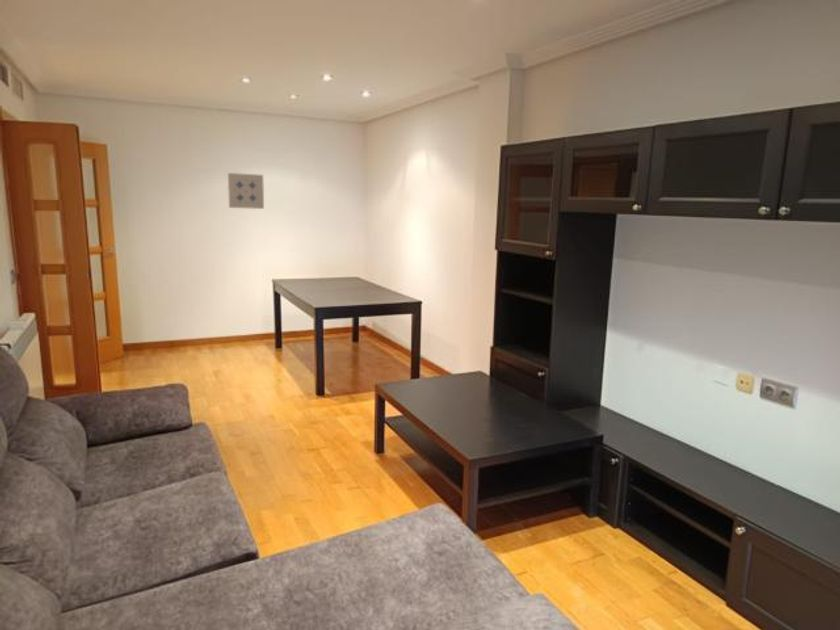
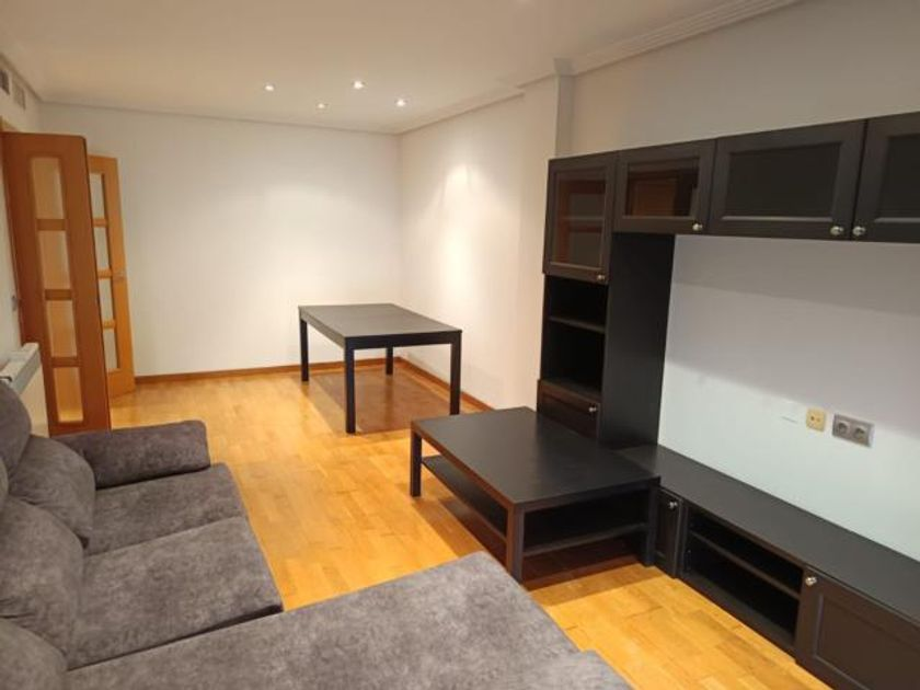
- wall art (246, 191)
